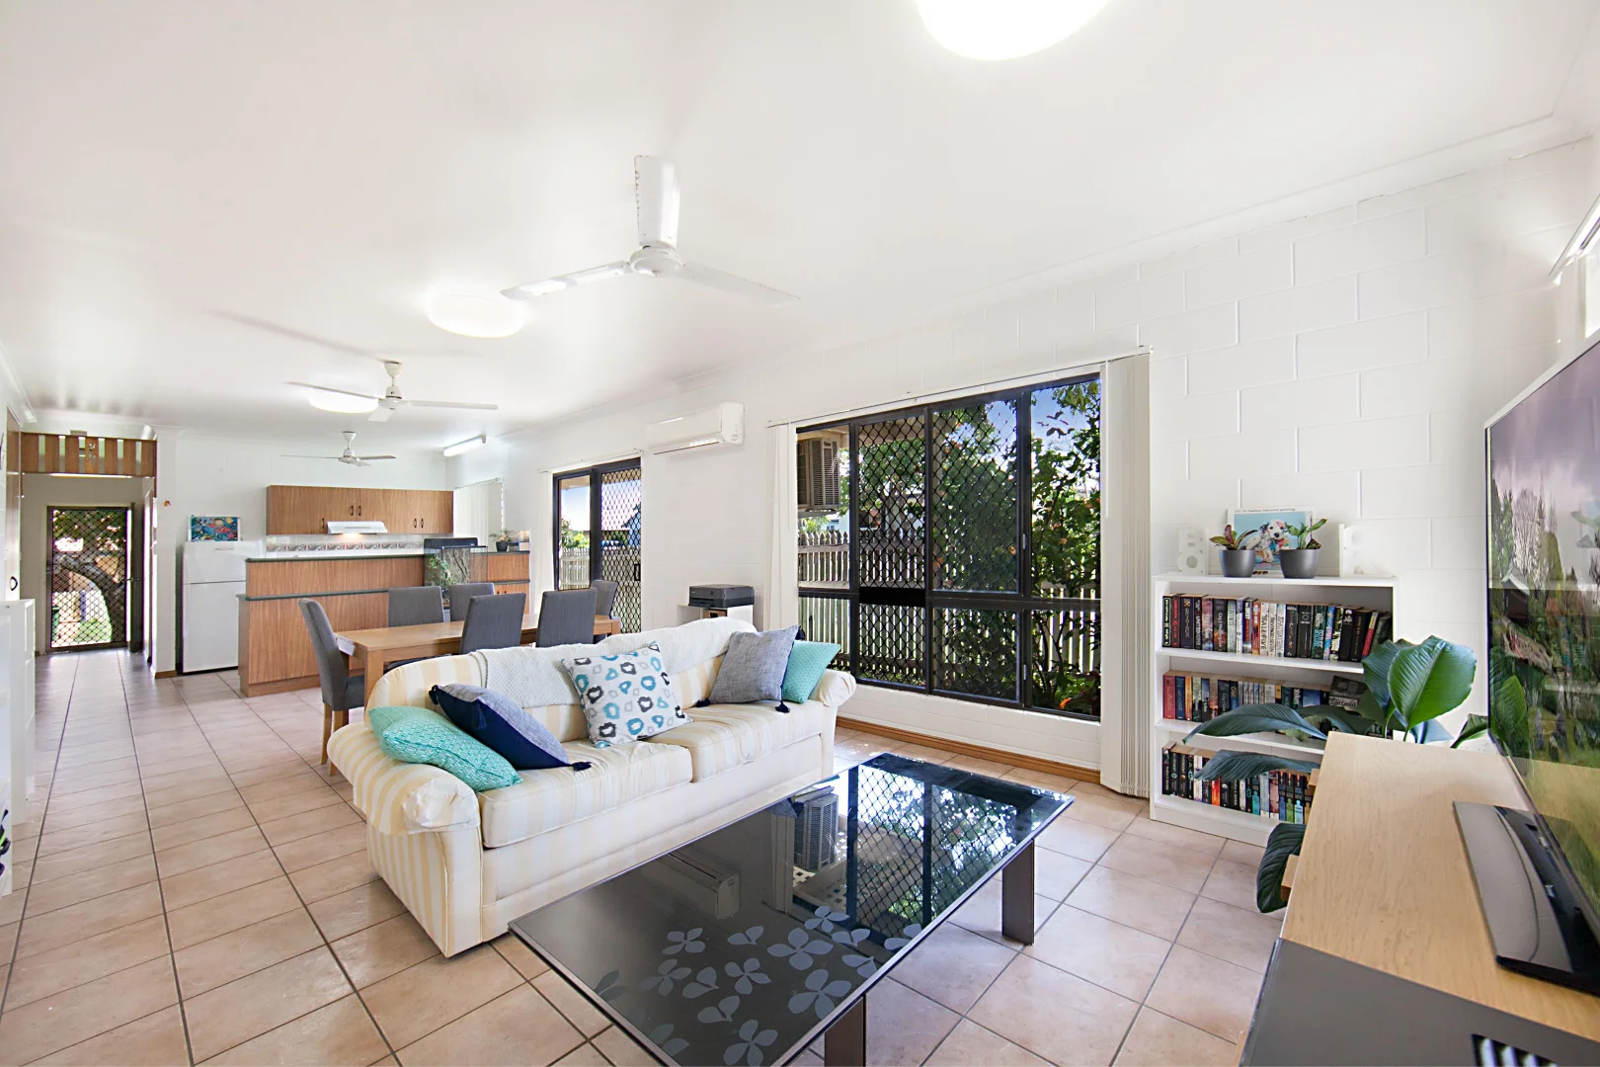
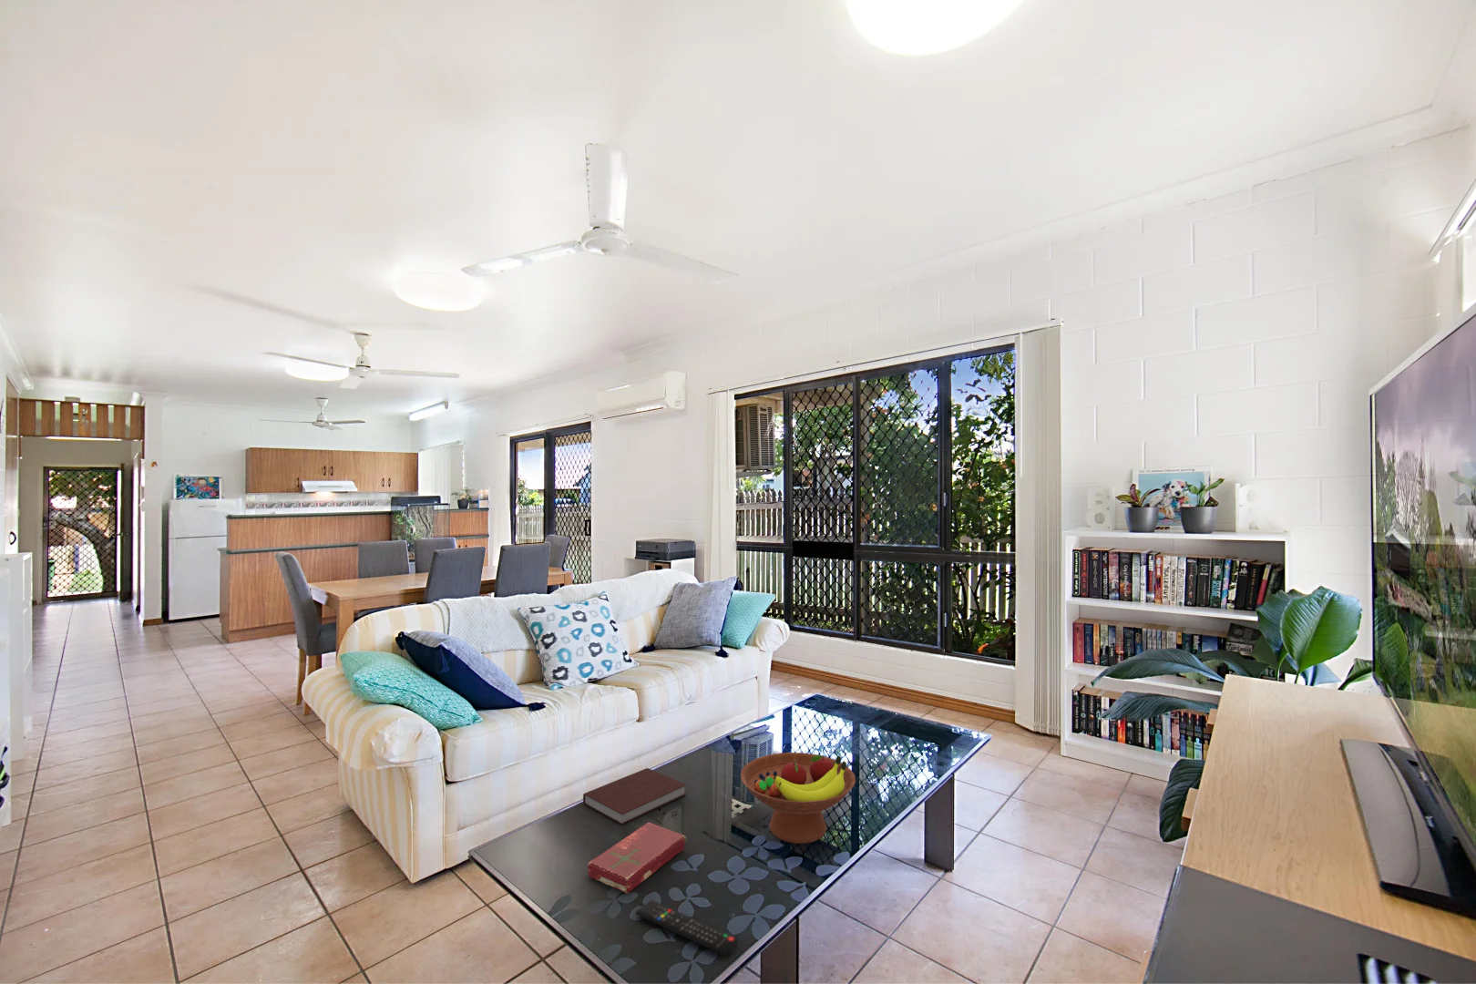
+ remote control (686, 927)
+ fruit bowl (797, 792)
+ notebook (635, 794)
+ book (639, 853)
